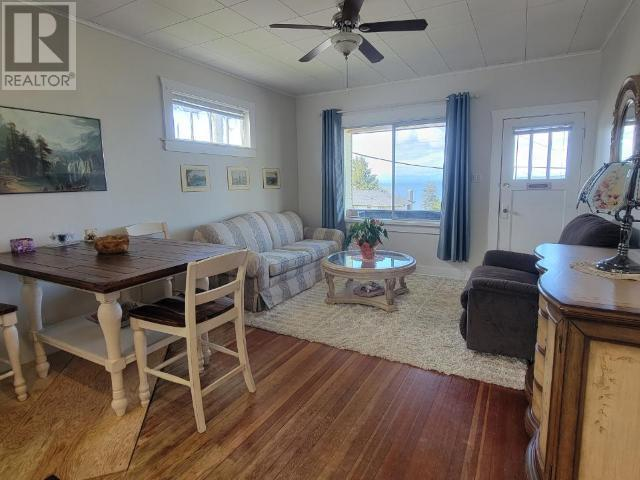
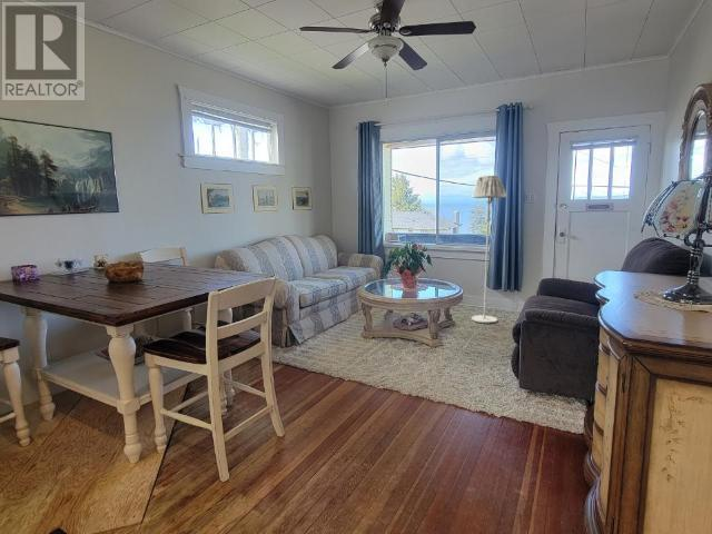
+ floor lamp (486, 249)
